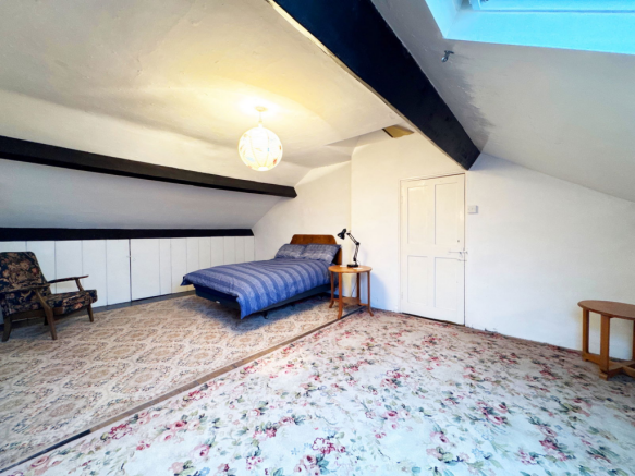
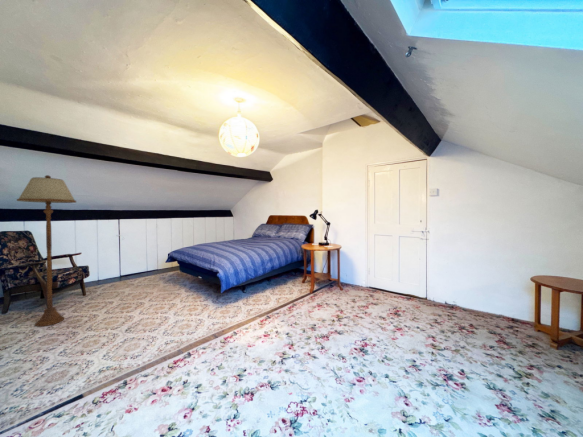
+ floor lamp (49, 248)
